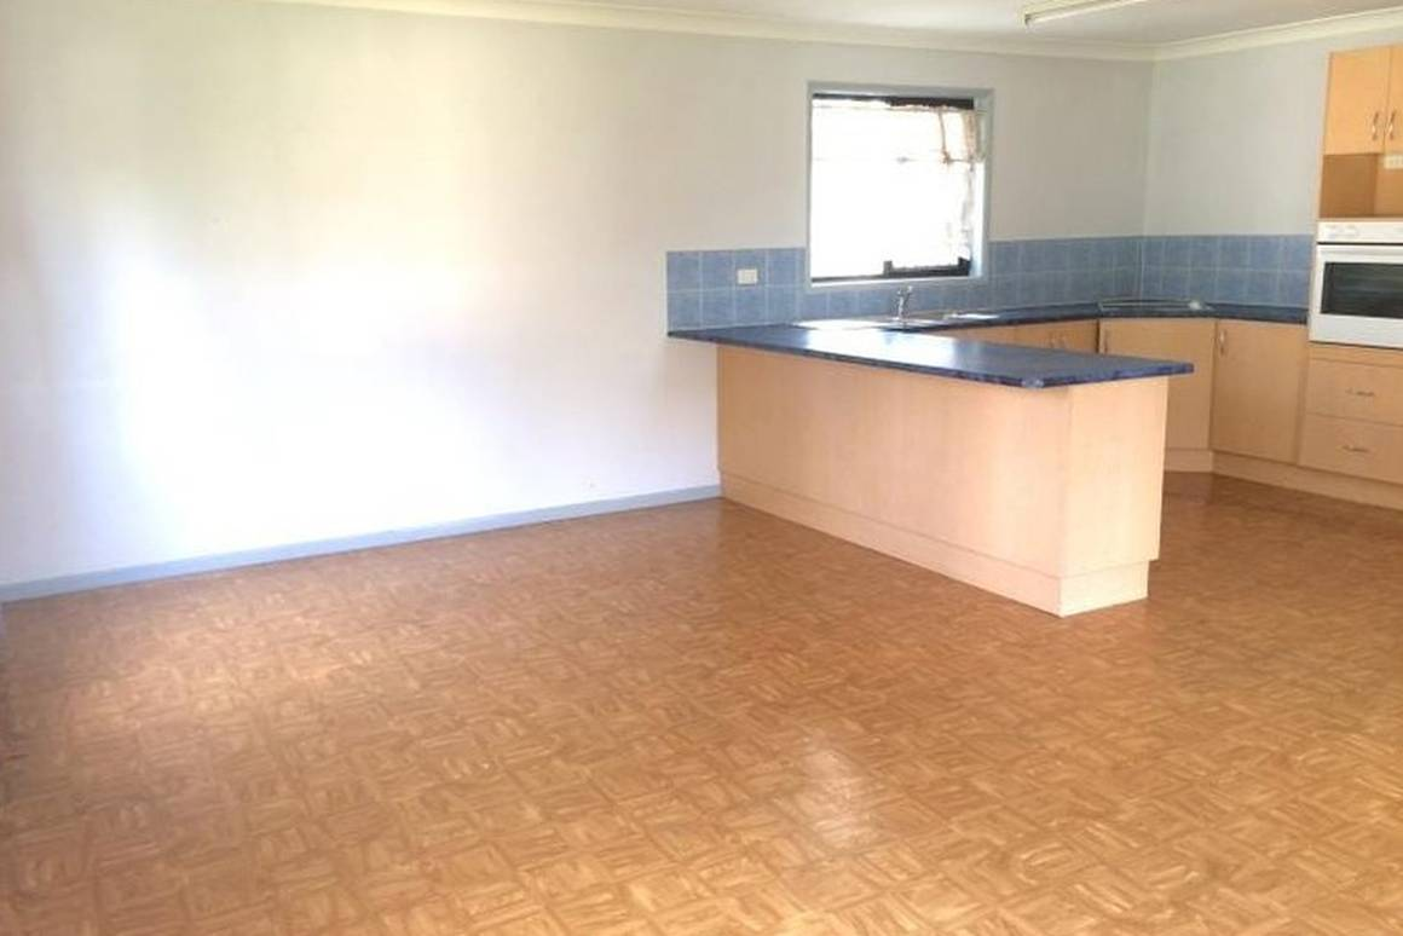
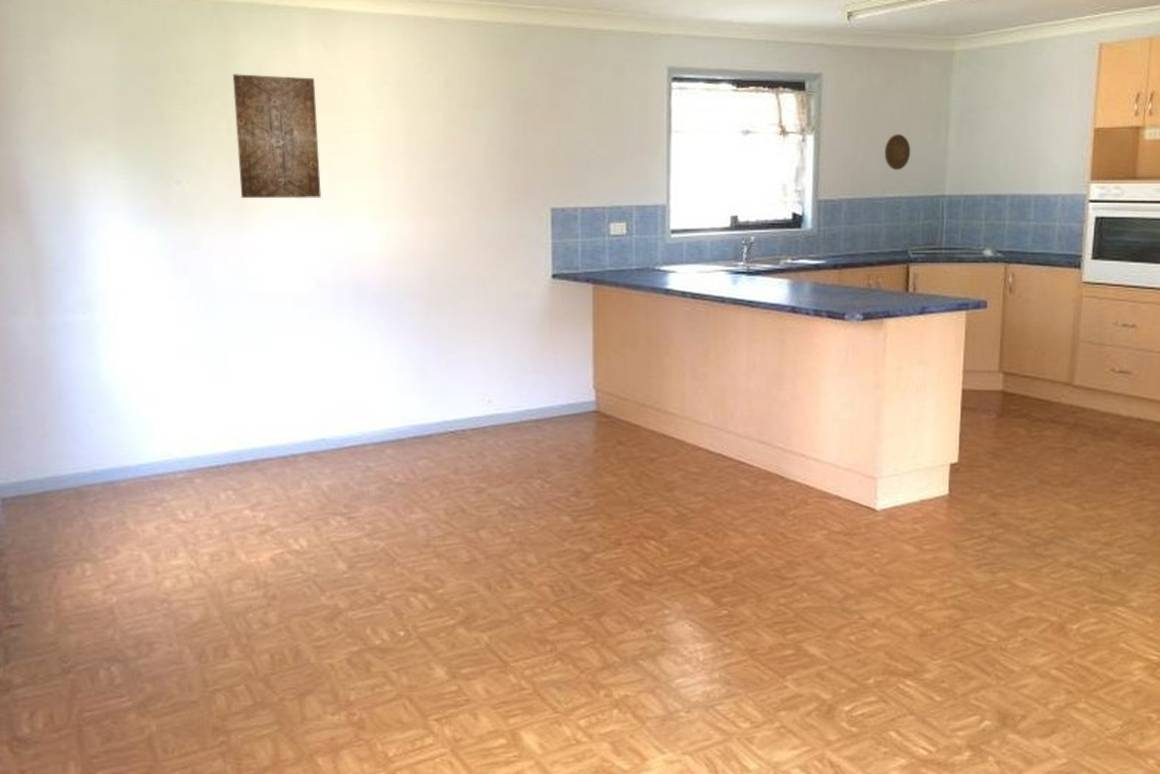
+ decorative plate (898, 152)
+ wall art (278, 137)
